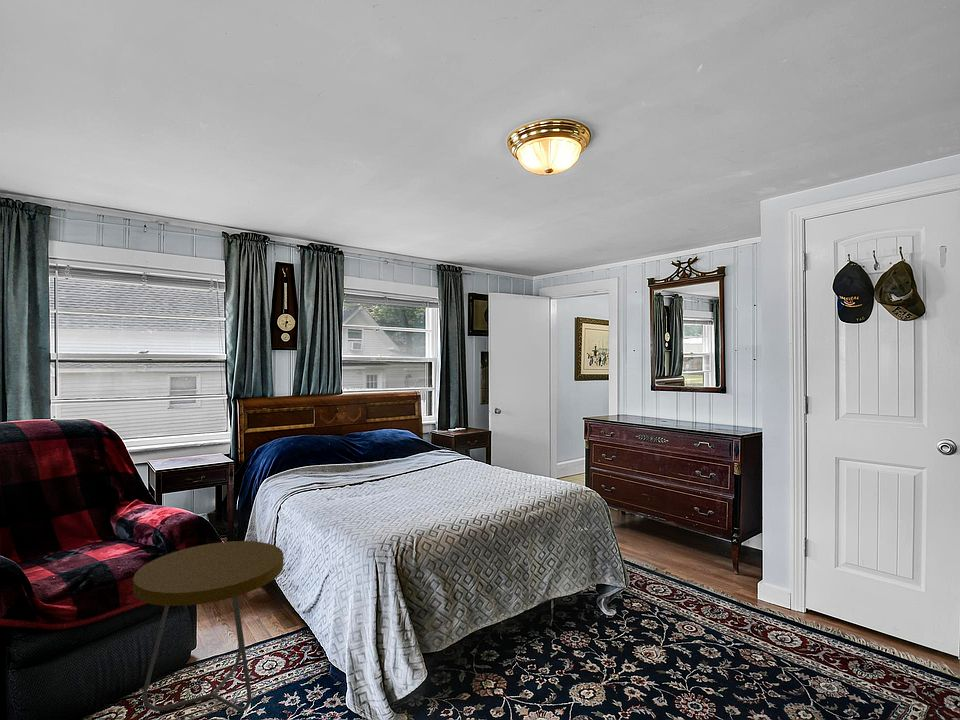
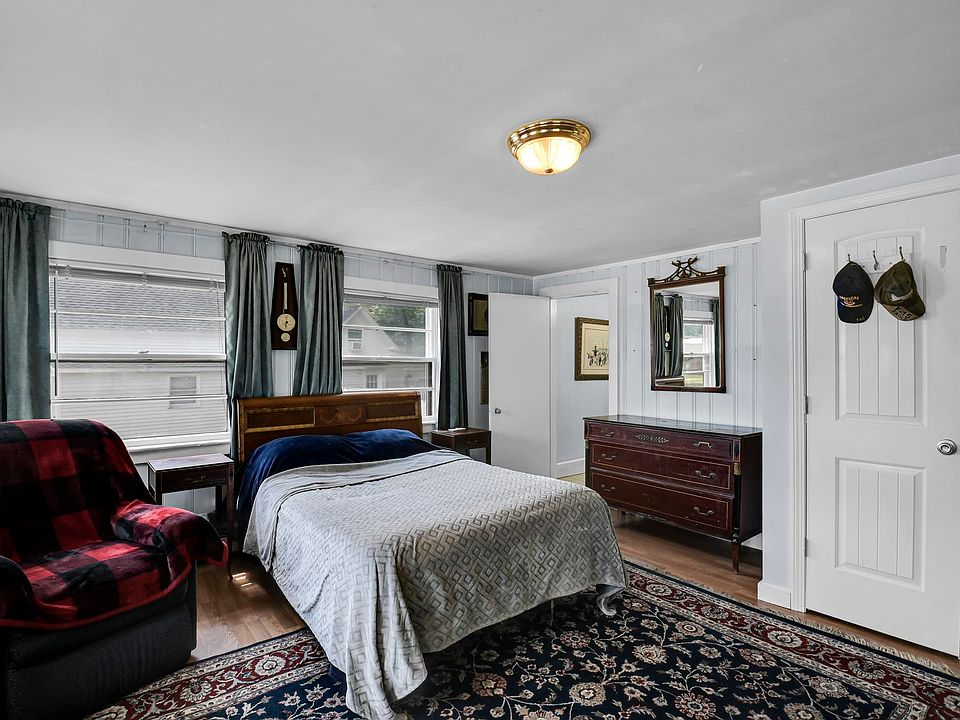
- side table (236, 630)
